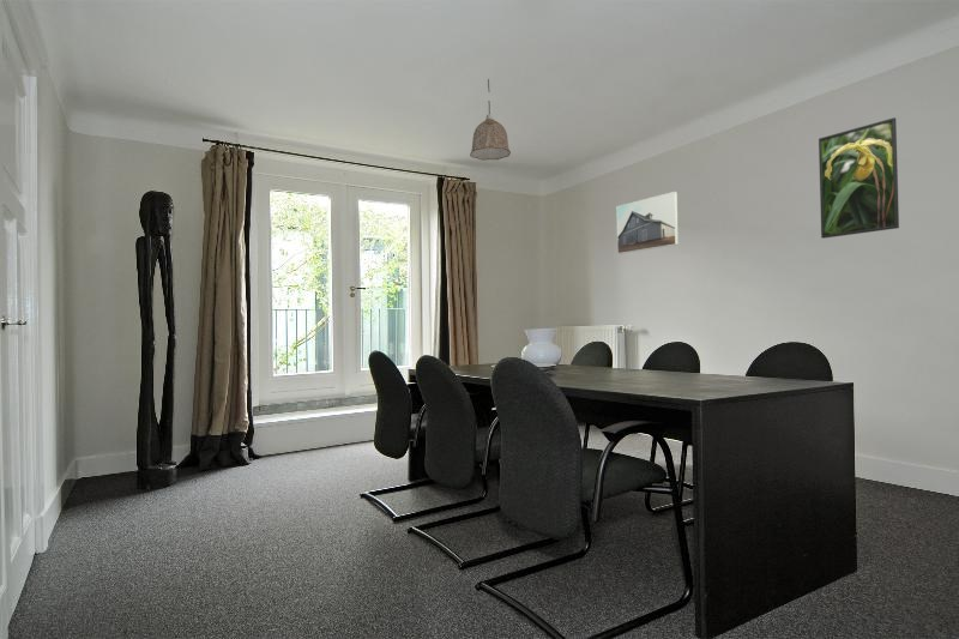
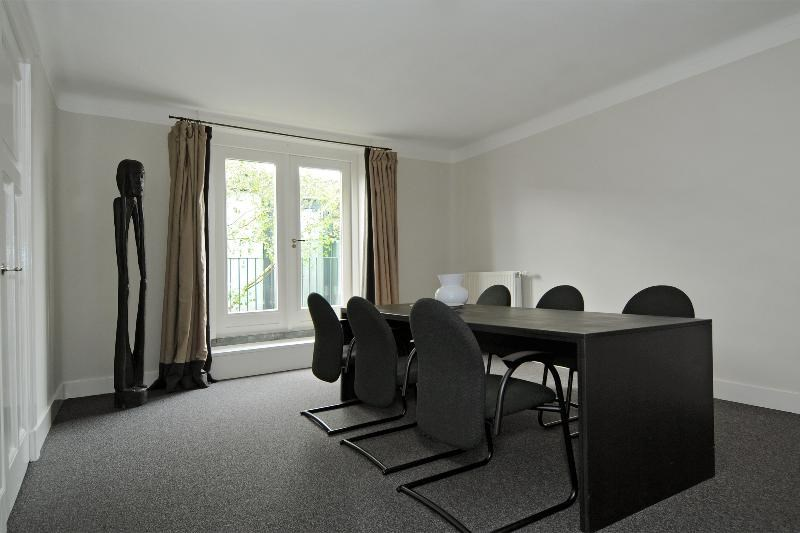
- pendant lamp (489, 116)
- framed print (856, 181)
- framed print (645, 224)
